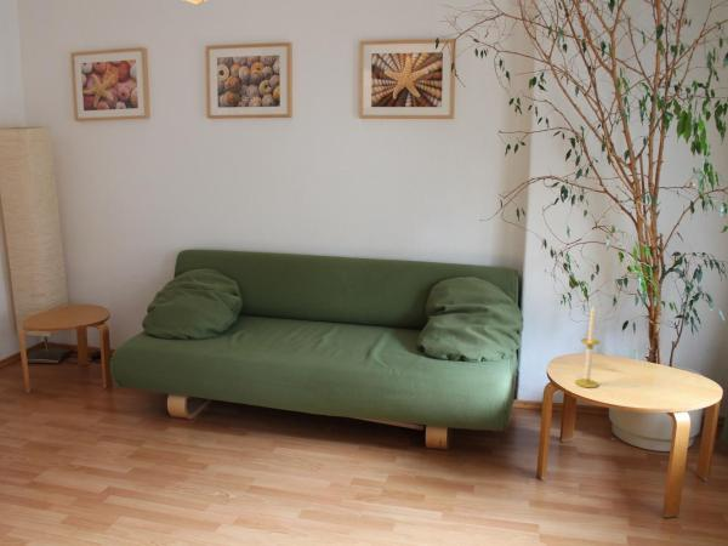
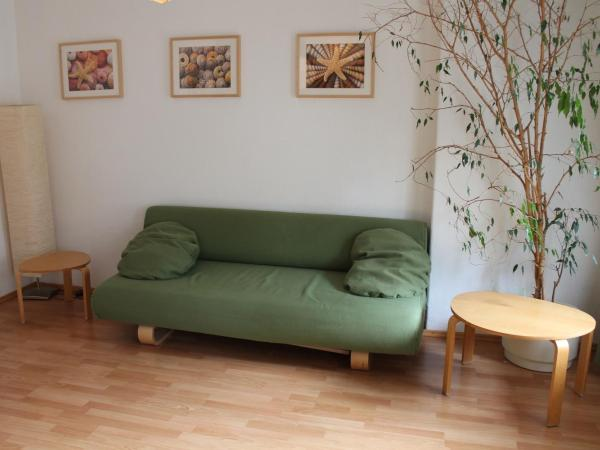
- candle (590, 345)
